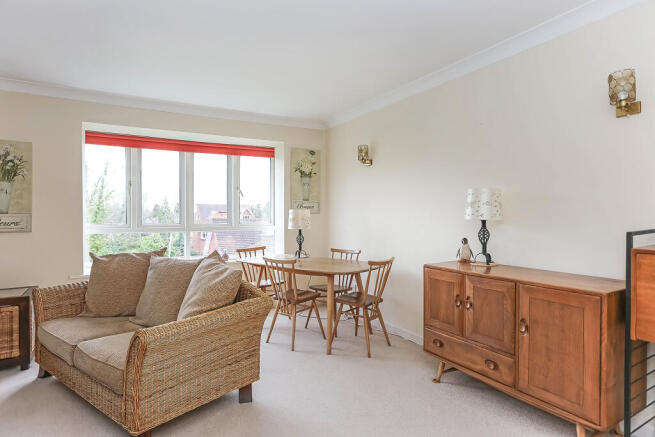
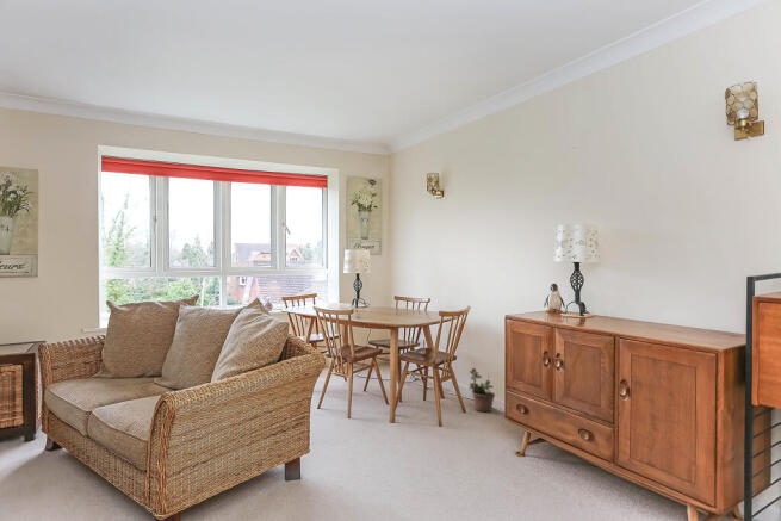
+ potted plant (483, 386)
